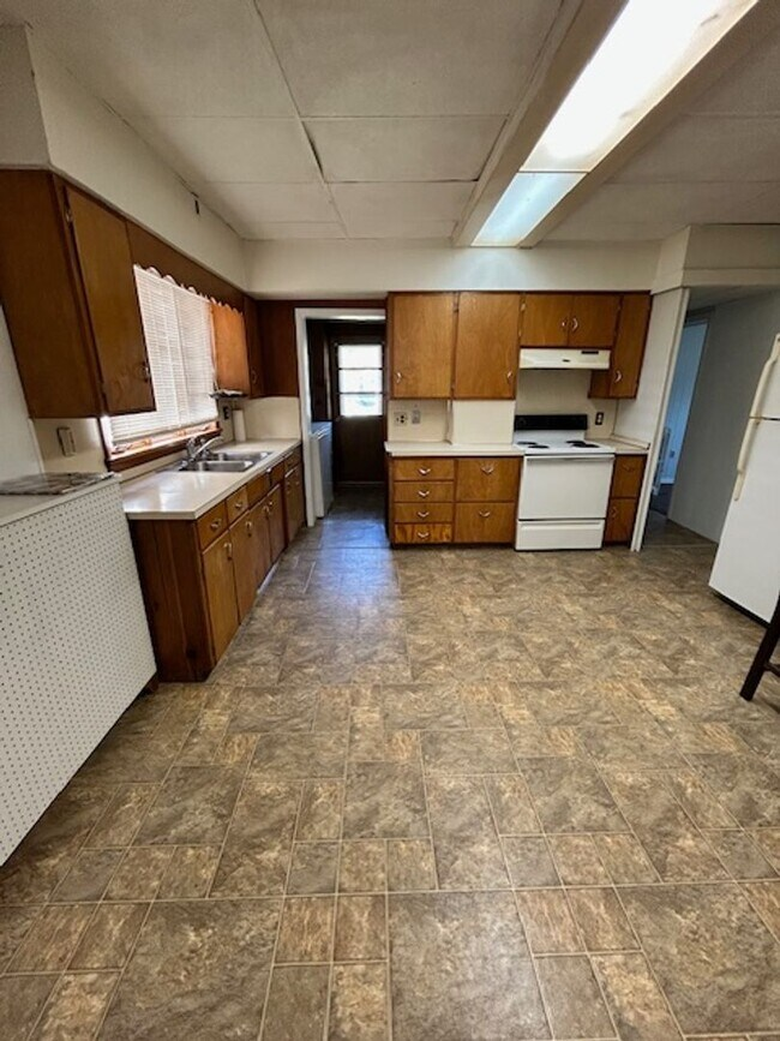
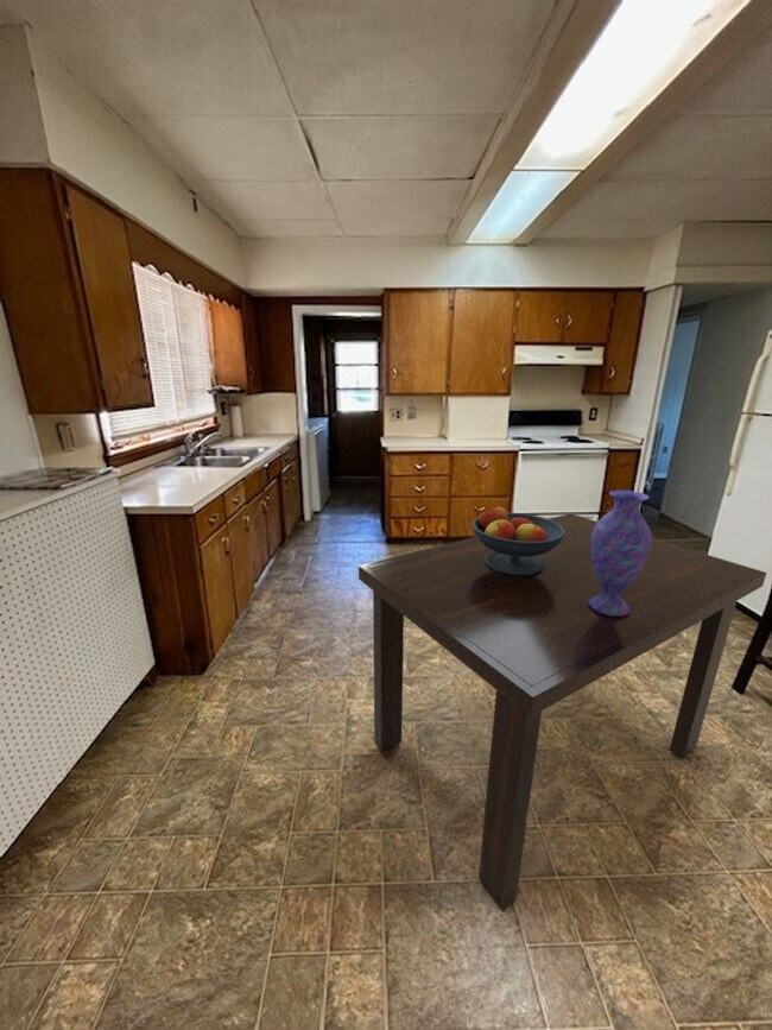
+ vase (618, 552)
+ fruit bowl (515, 537)
+ dining table (546, 664)
